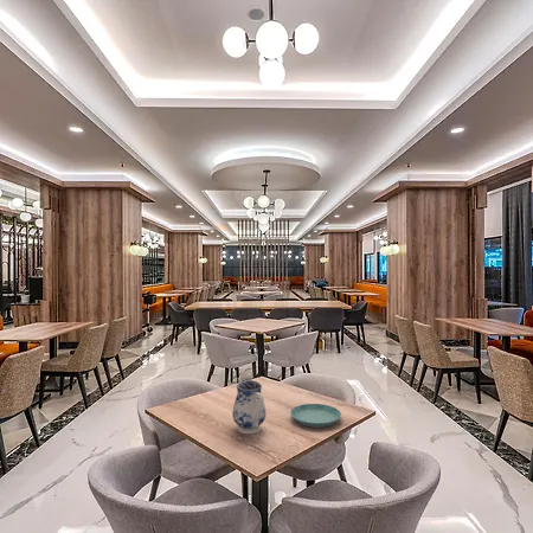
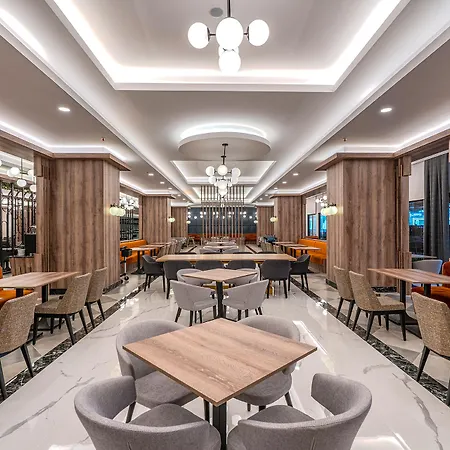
- saucer (315, 416)
- teapot (249, 400)
